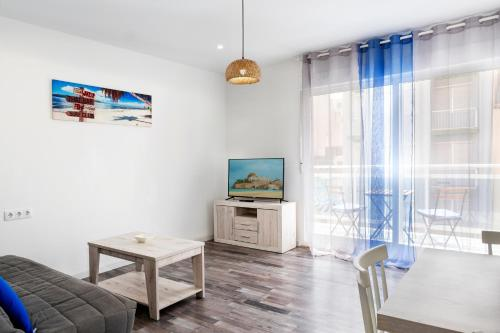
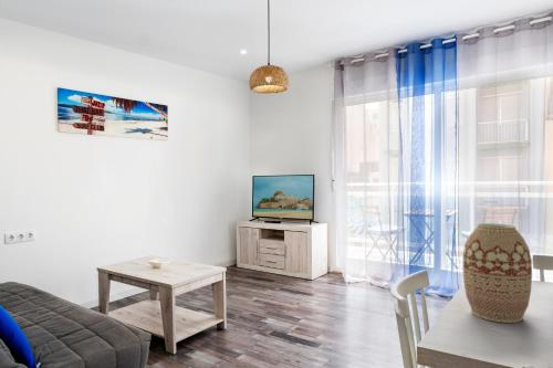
+ vase (495, 270)
